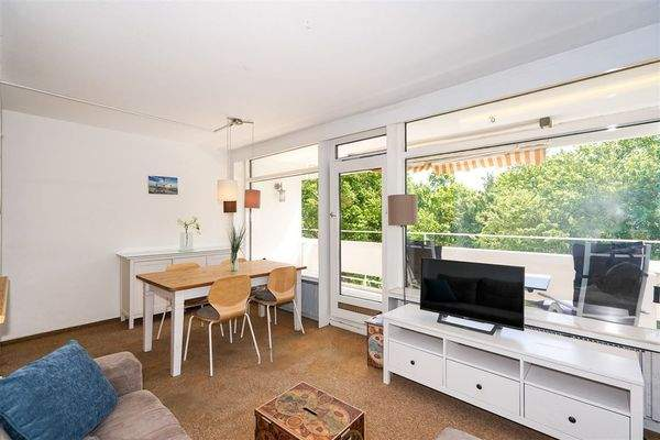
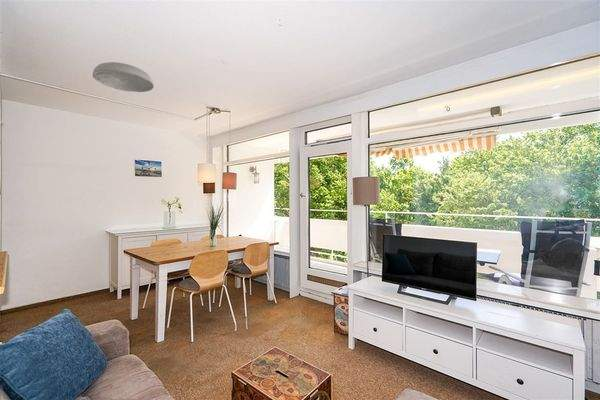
+ ceiling light (124, 76)
